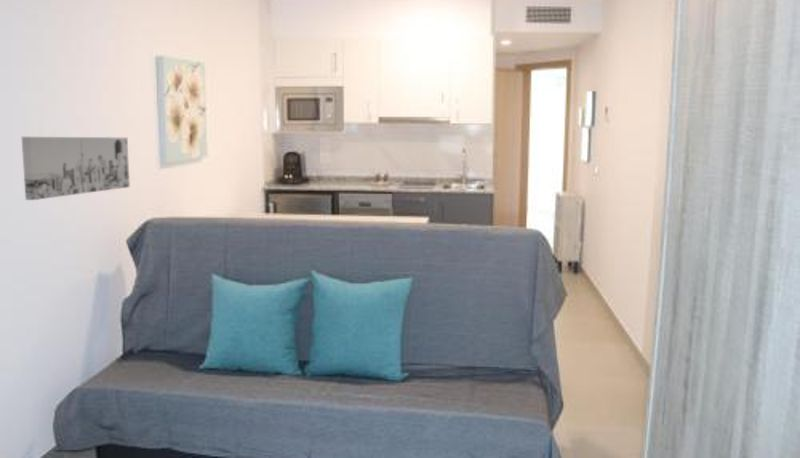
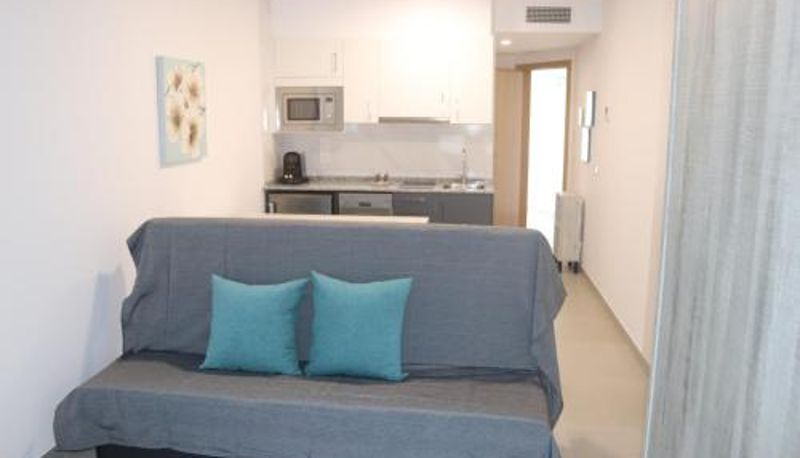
- wall art (82, 165)
